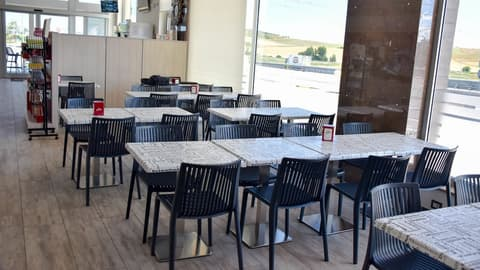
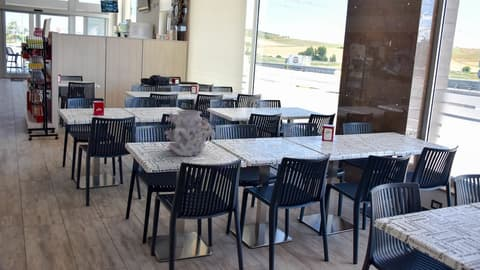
+ vase (188, 132)
